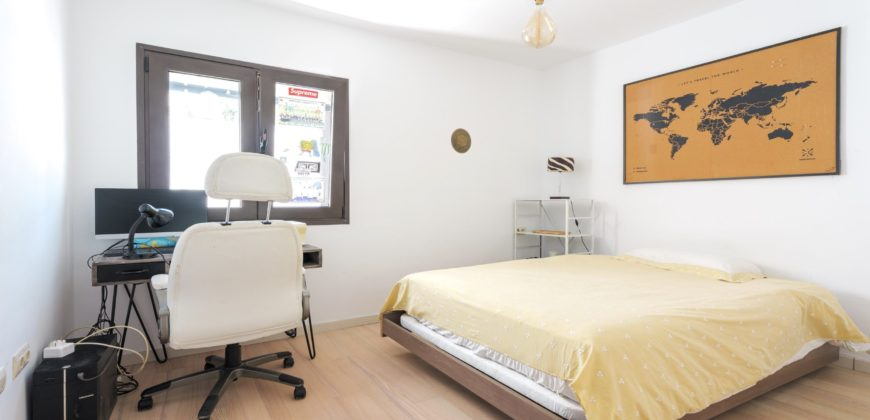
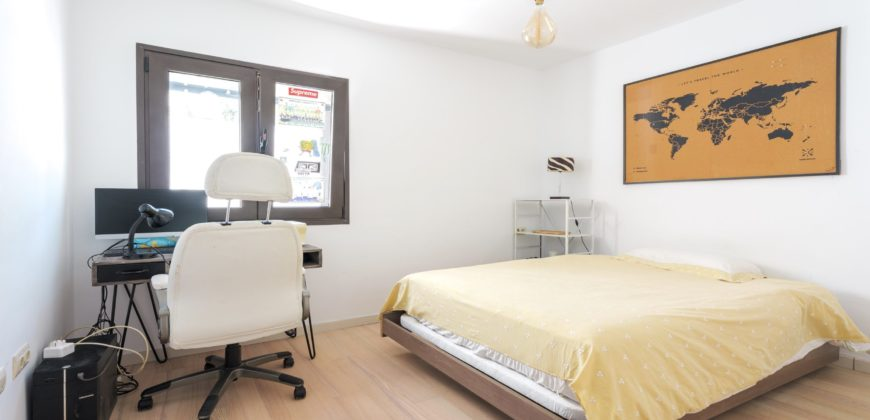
- decorative plate (461, 140)
